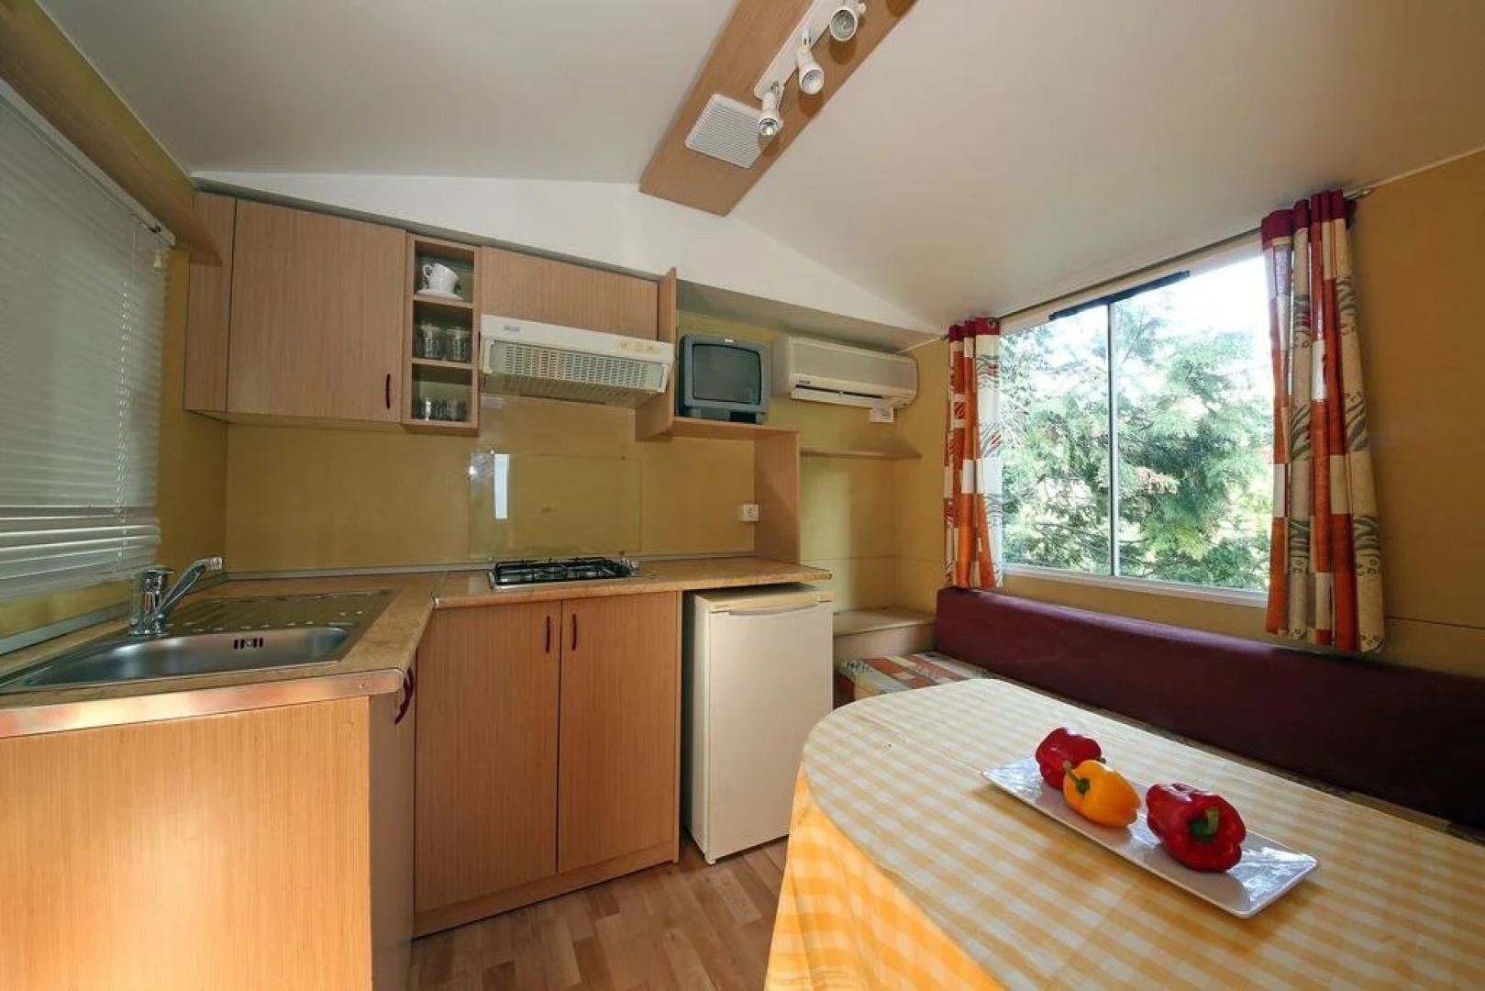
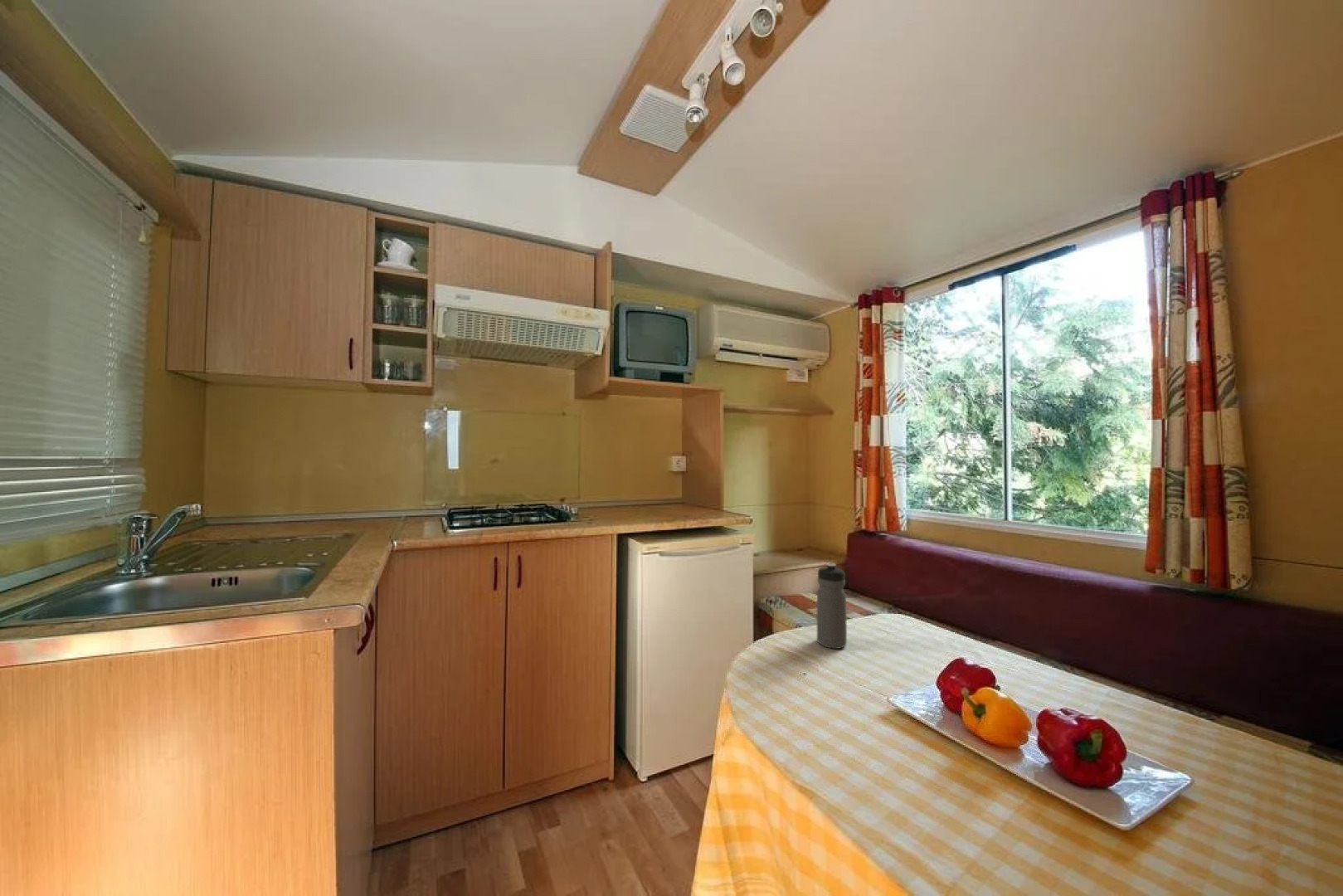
+ water bottle (831, 603)
